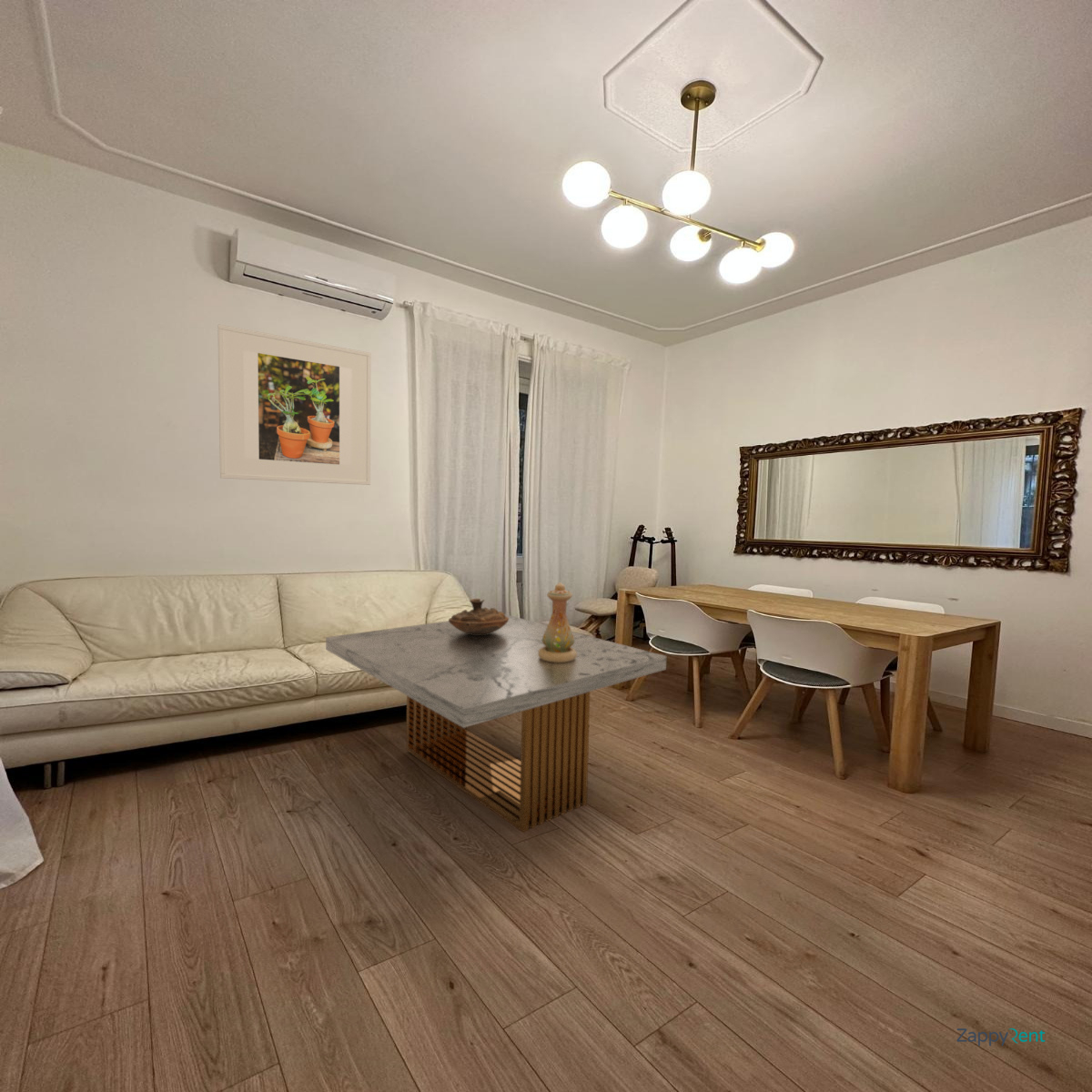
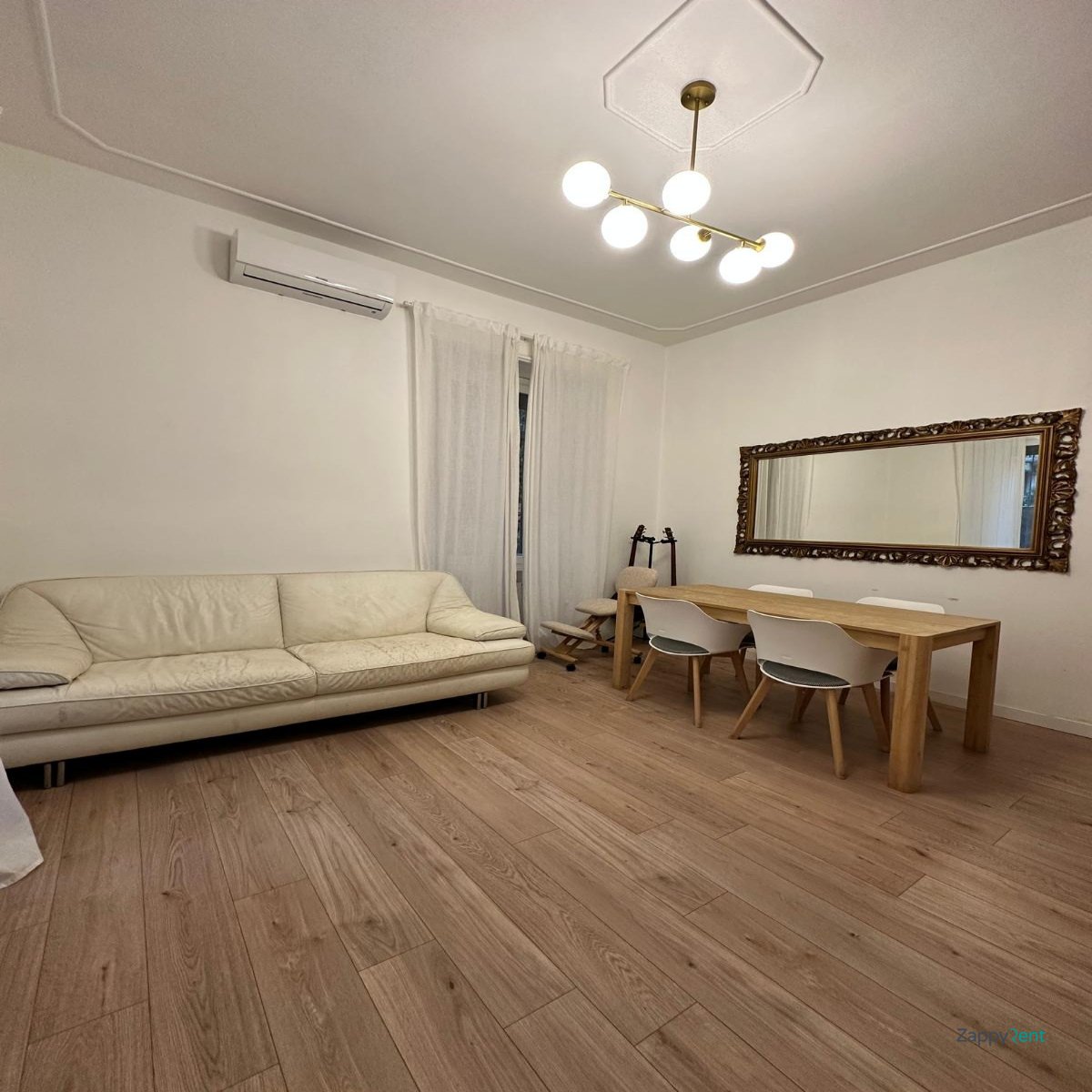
- vase (558, 620)
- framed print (300, 411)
- decorative bowl (479, 615)
- coffee table (488, 711)
